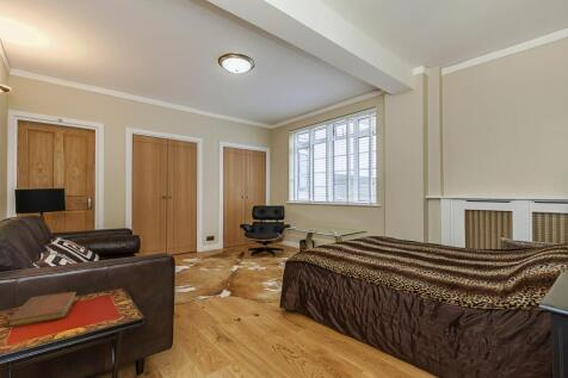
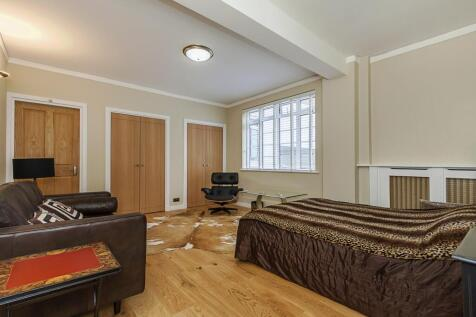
- notebook (45, 306)
